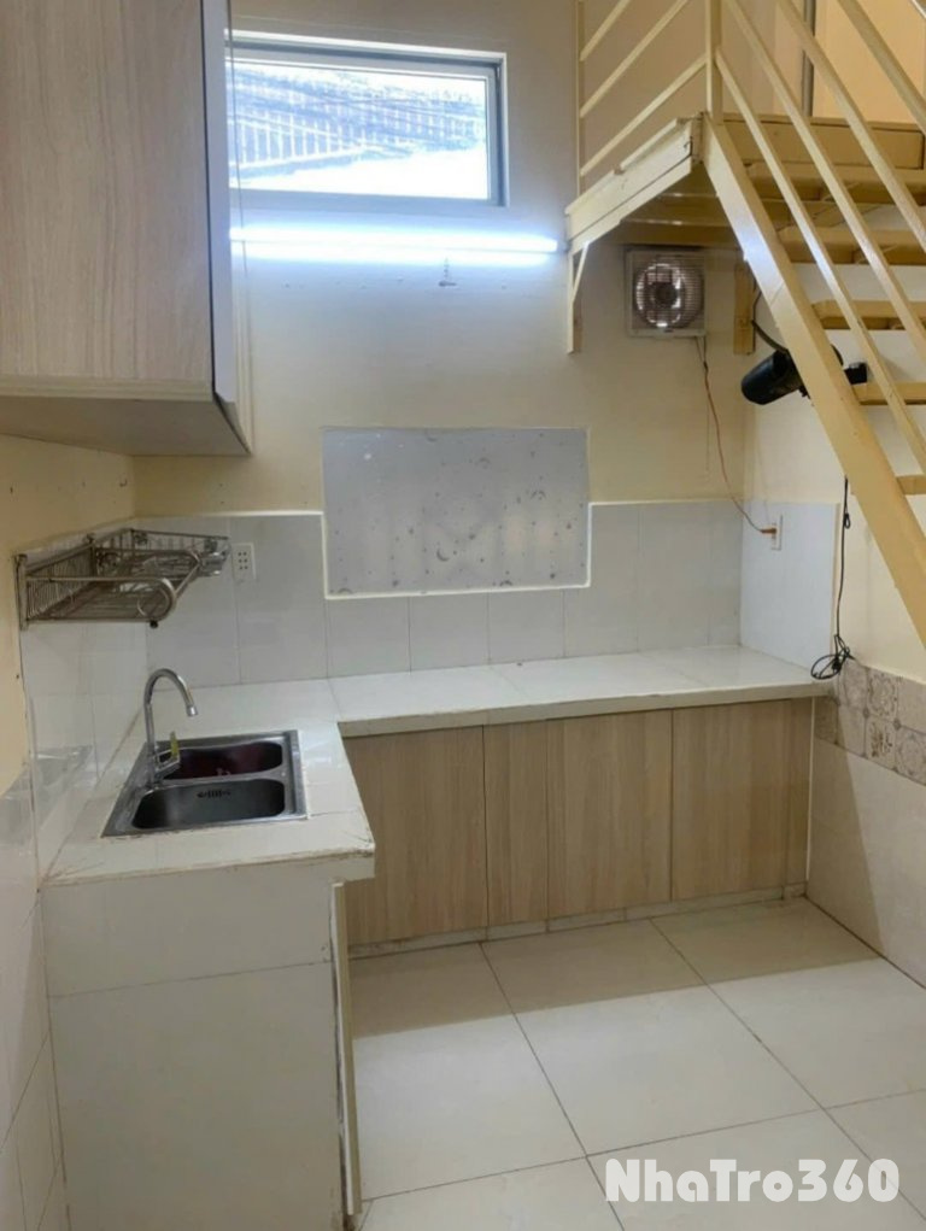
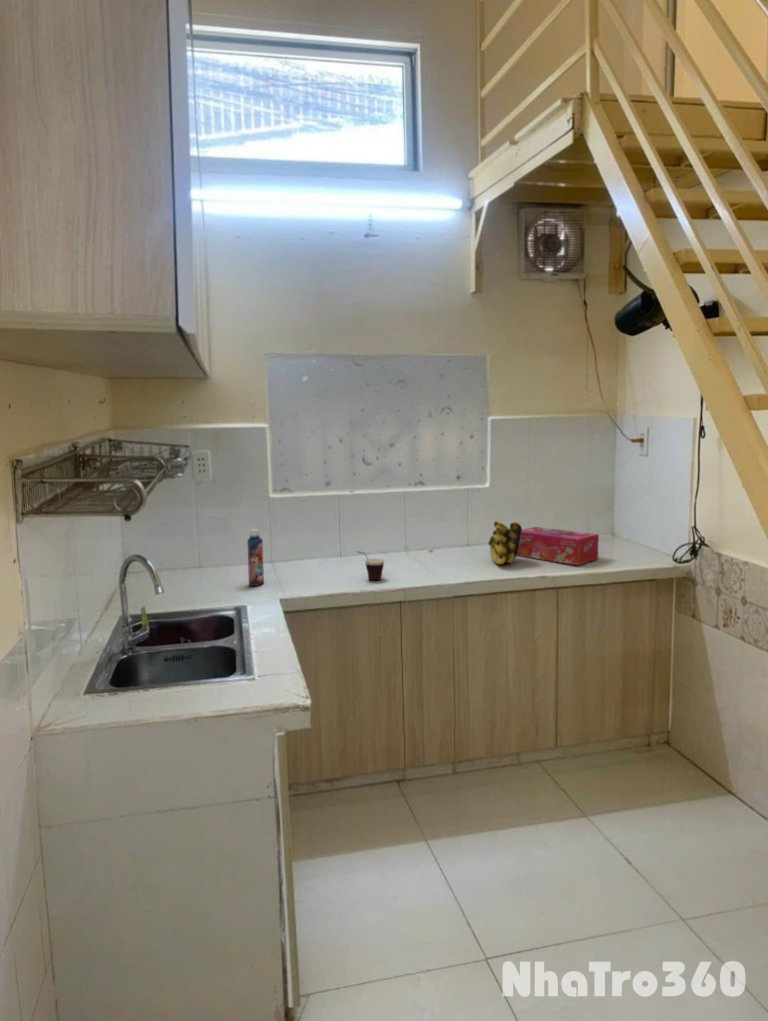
+ tissue box (555, 544)
+ banana (500, 541)
+ cup (369, 564)
+ bottle (255, 556)
